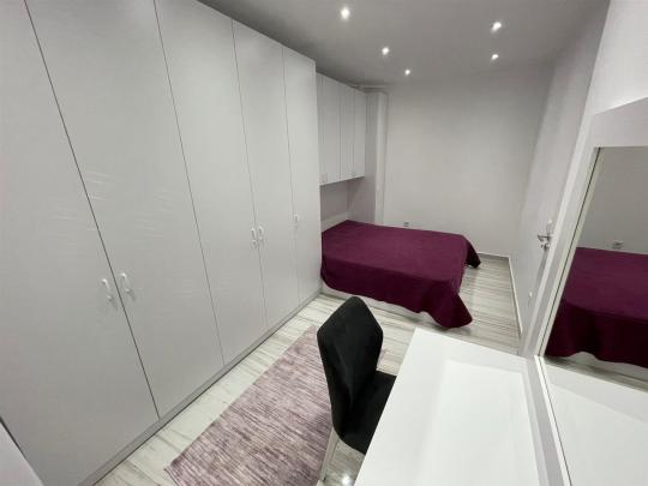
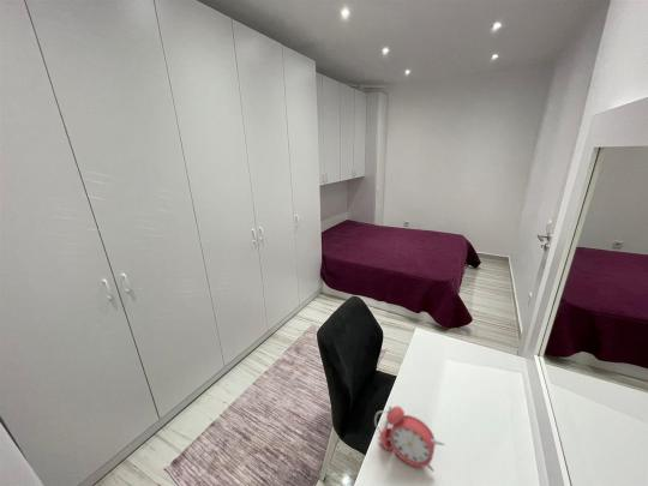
+ alarm clock (407, 434)
